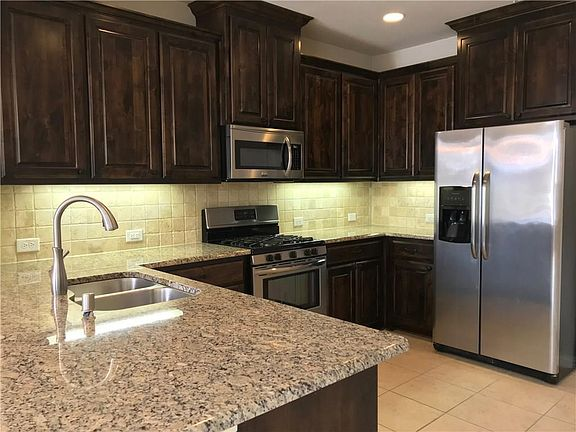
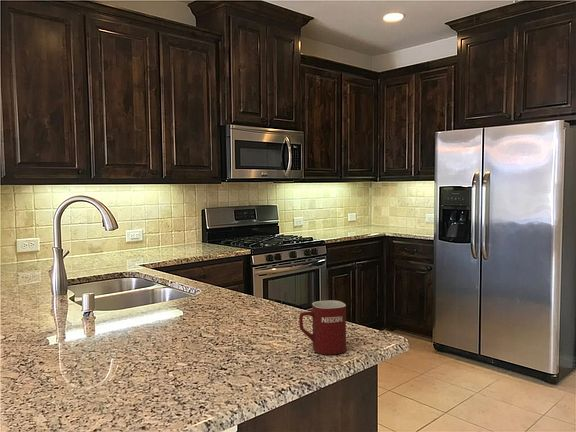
+ mug (322, 327)
